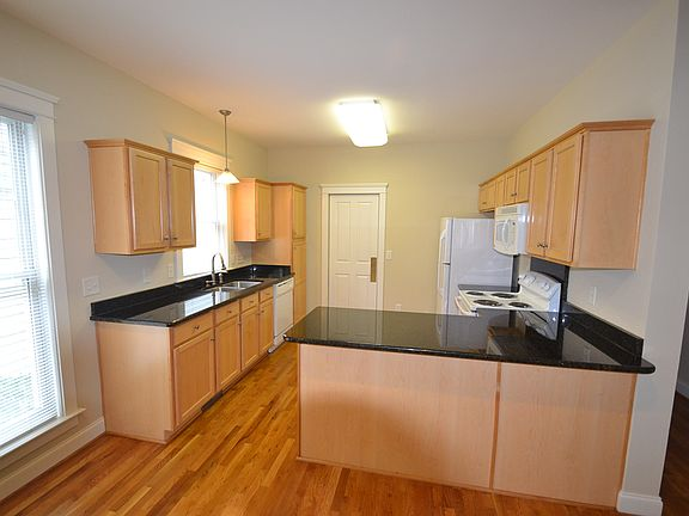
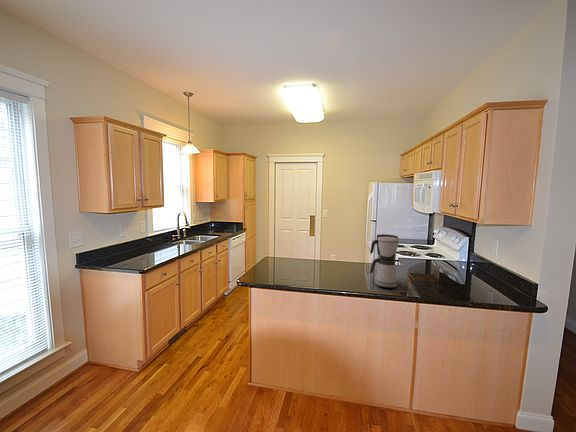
+ coffee maker (383, 259)
